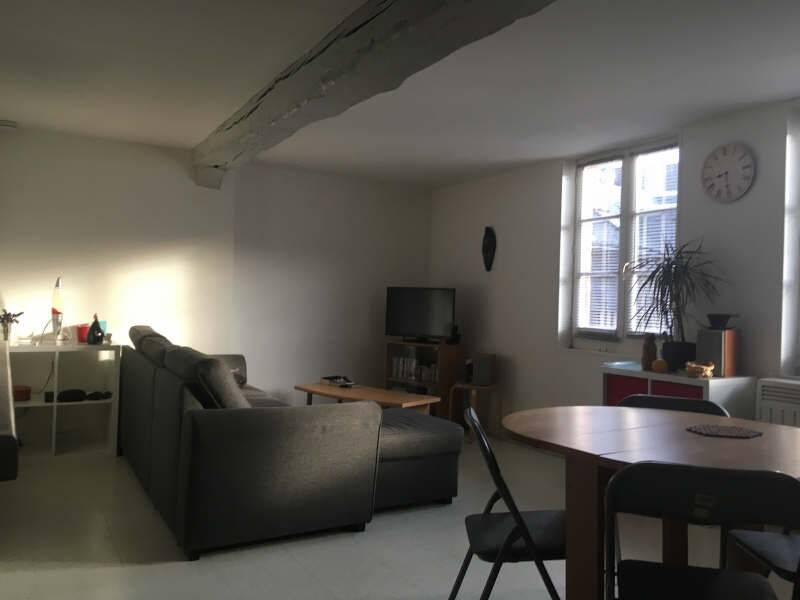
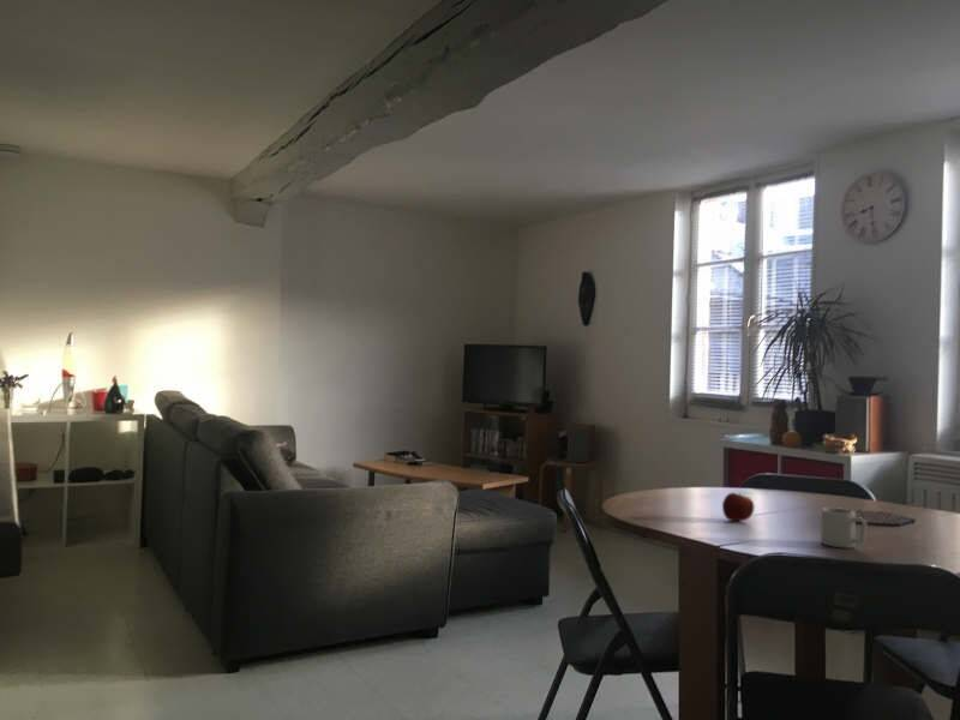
+ cup (844, 528)
+ fruit (737, 506)
